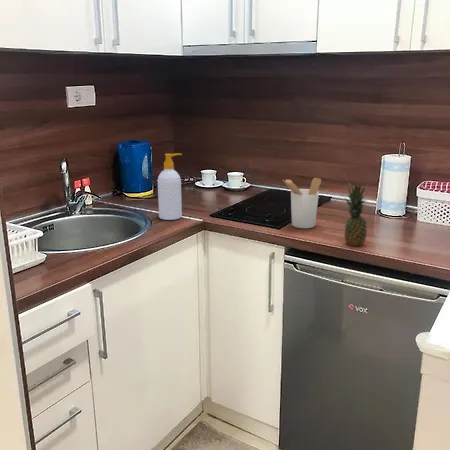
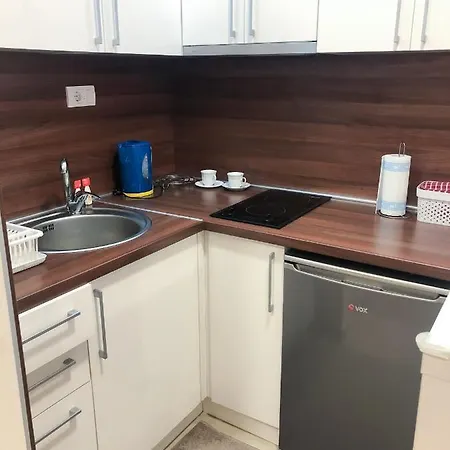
- soap bottle (170, 186)
- fruit (355, 213)
- utensil holder (299, 201)
